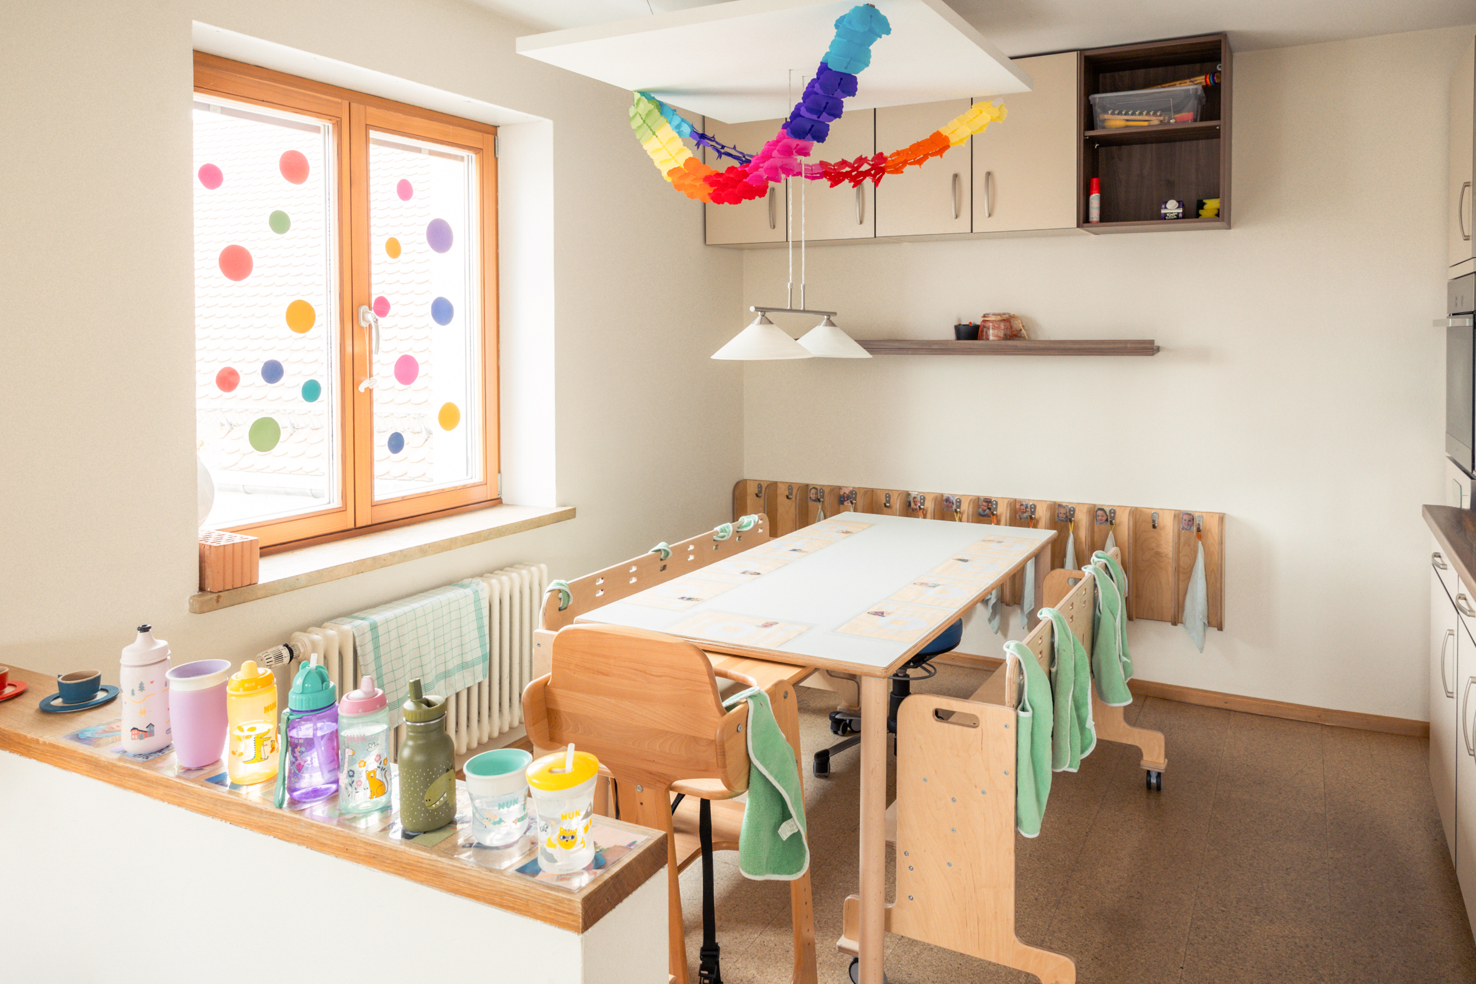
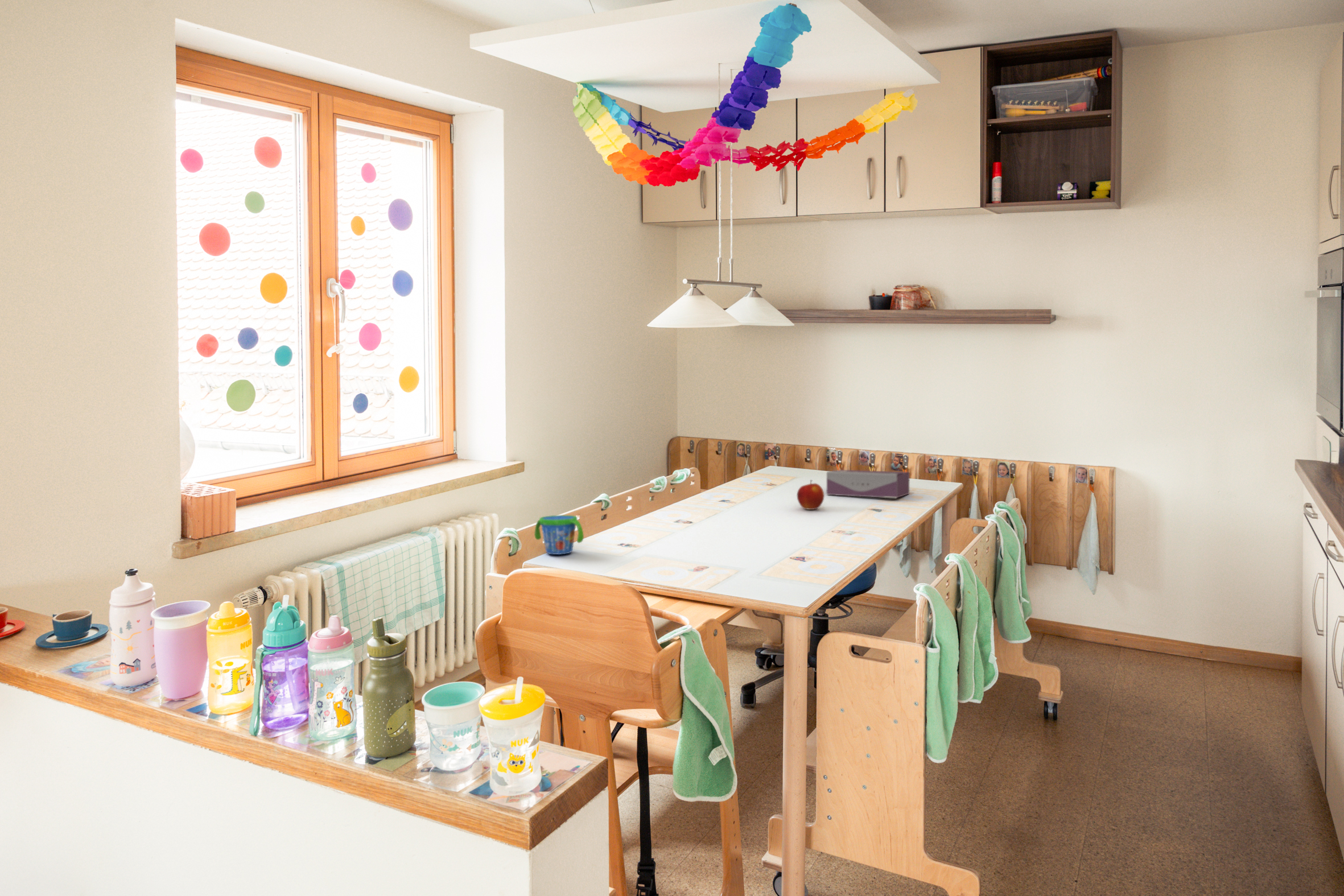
+ tissue box (868, 482)
+ apple (810, 494)
+ snack cup (559, 535)
